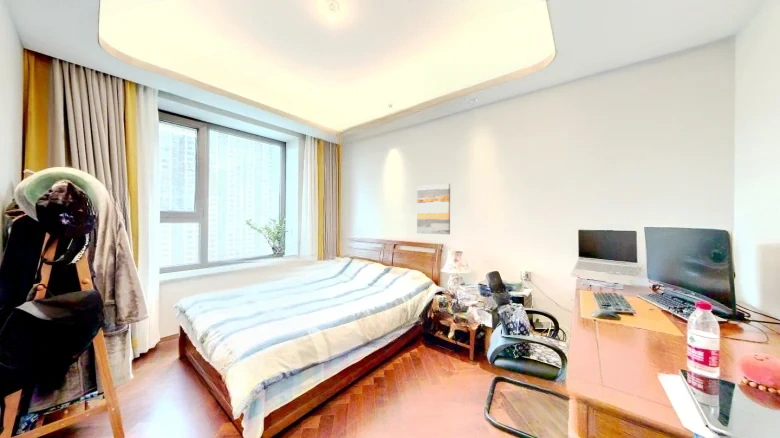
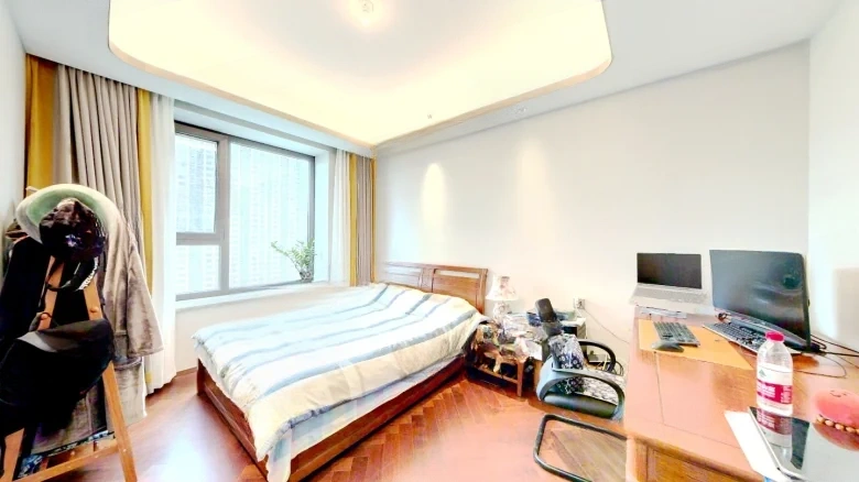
- wall art (432, 209)
